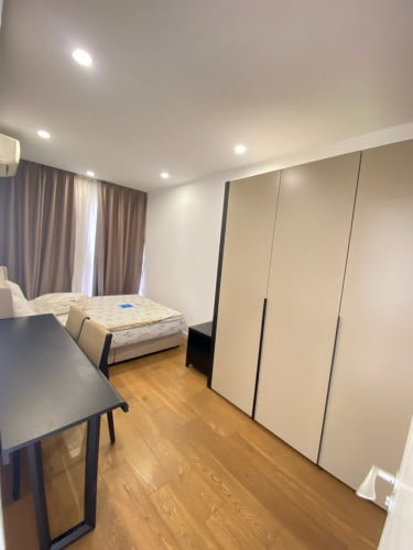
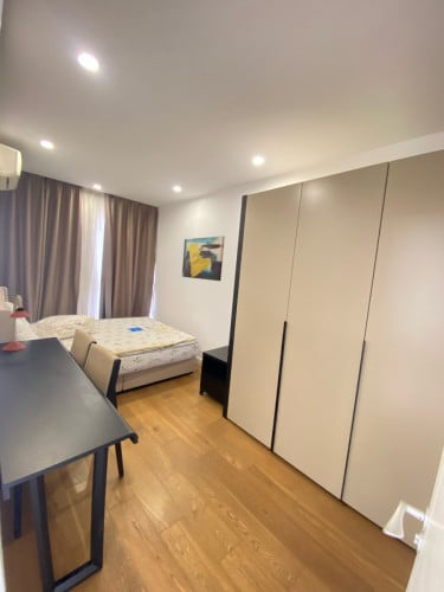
+ wall art (201, 258)
+ desk lamp (15, 322)
